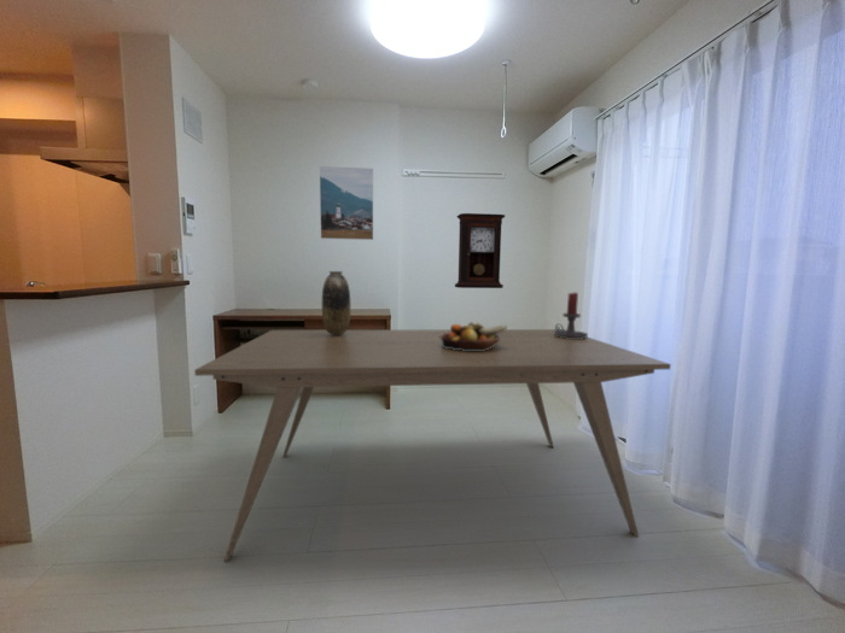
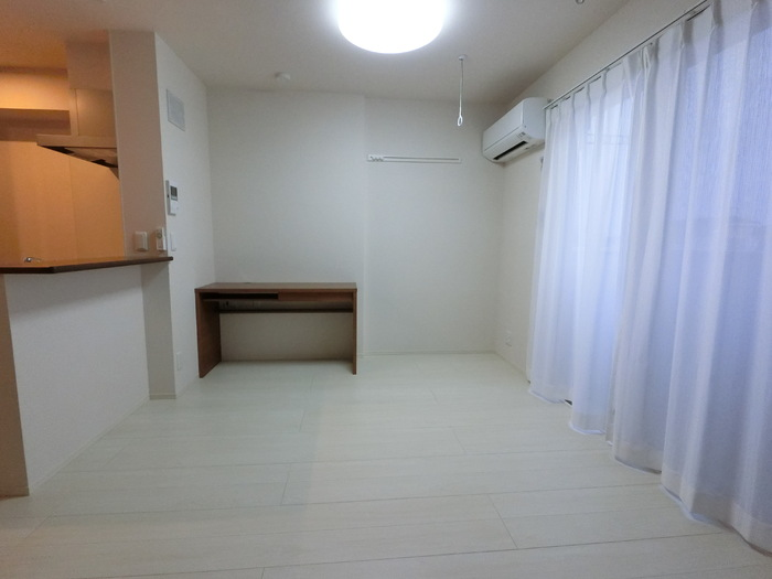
- candle holder (569, 313)
- vase (336, 303)
- dining table (431, 383)
- fruit bowl (471, 333)
- pendulum clock (480, 251)
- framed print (346, 204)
